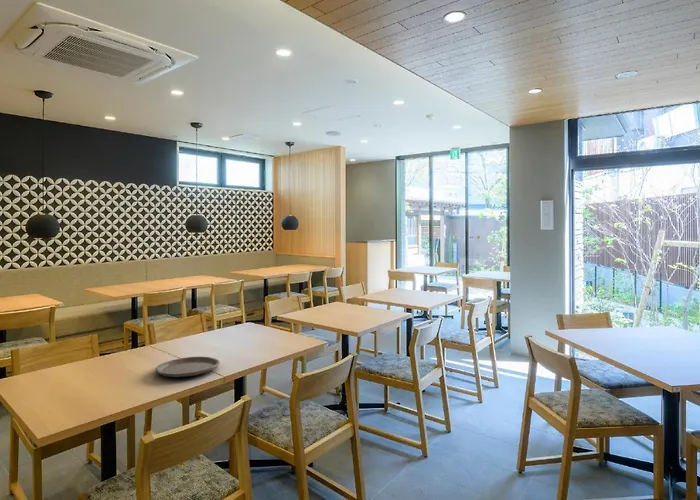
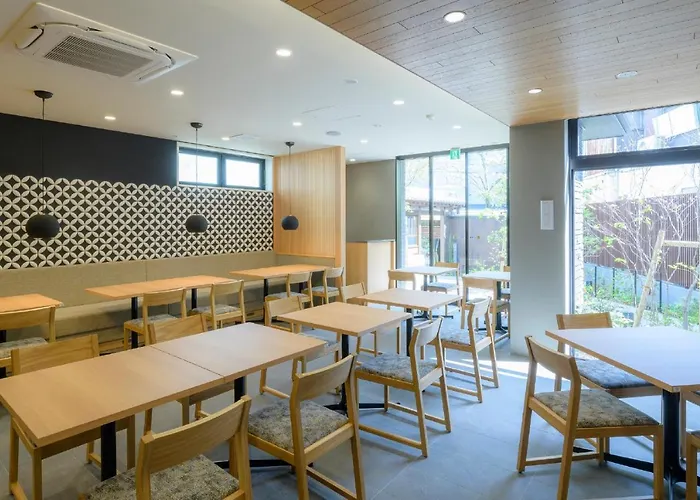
- plate (188, 367)
